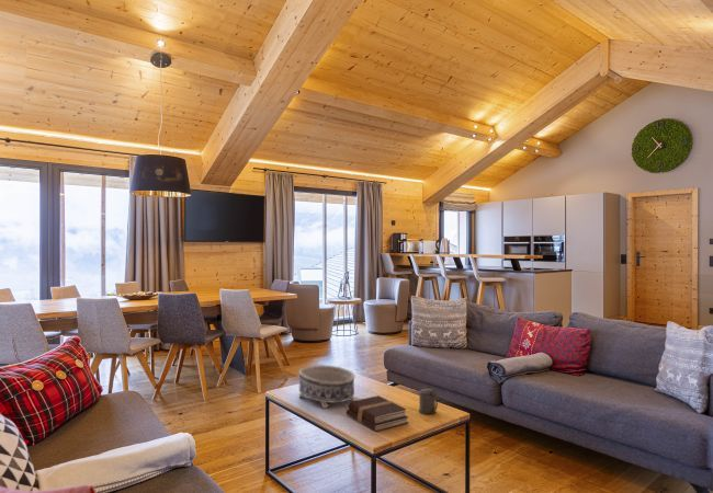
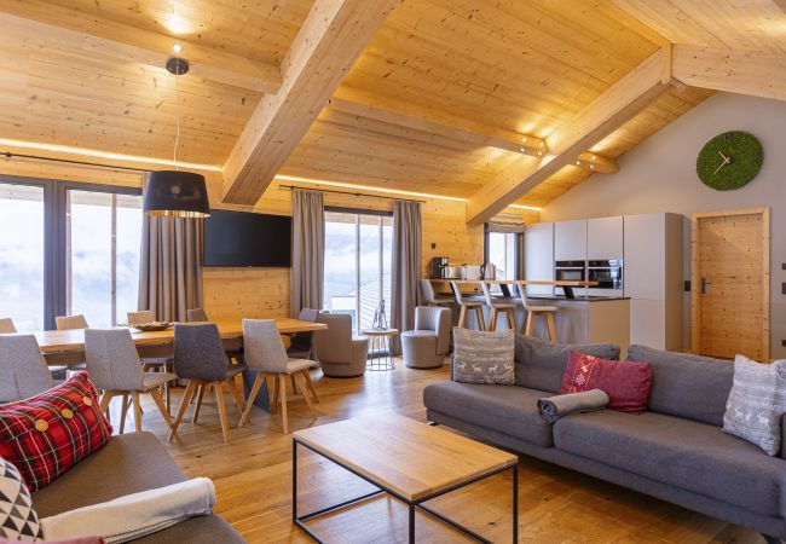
- beer stein (429, 399)
- decorative bowl (326, 385)
- book (376, 412)
